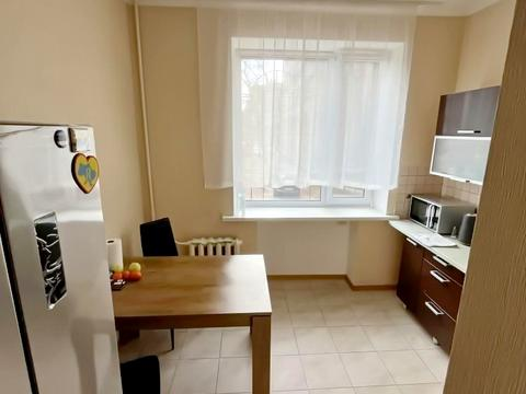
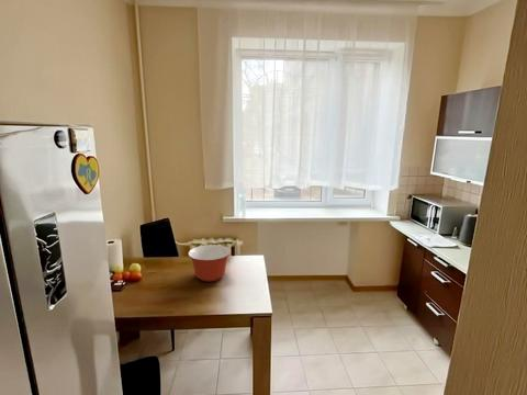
+ mixing bowl (210, 263)
